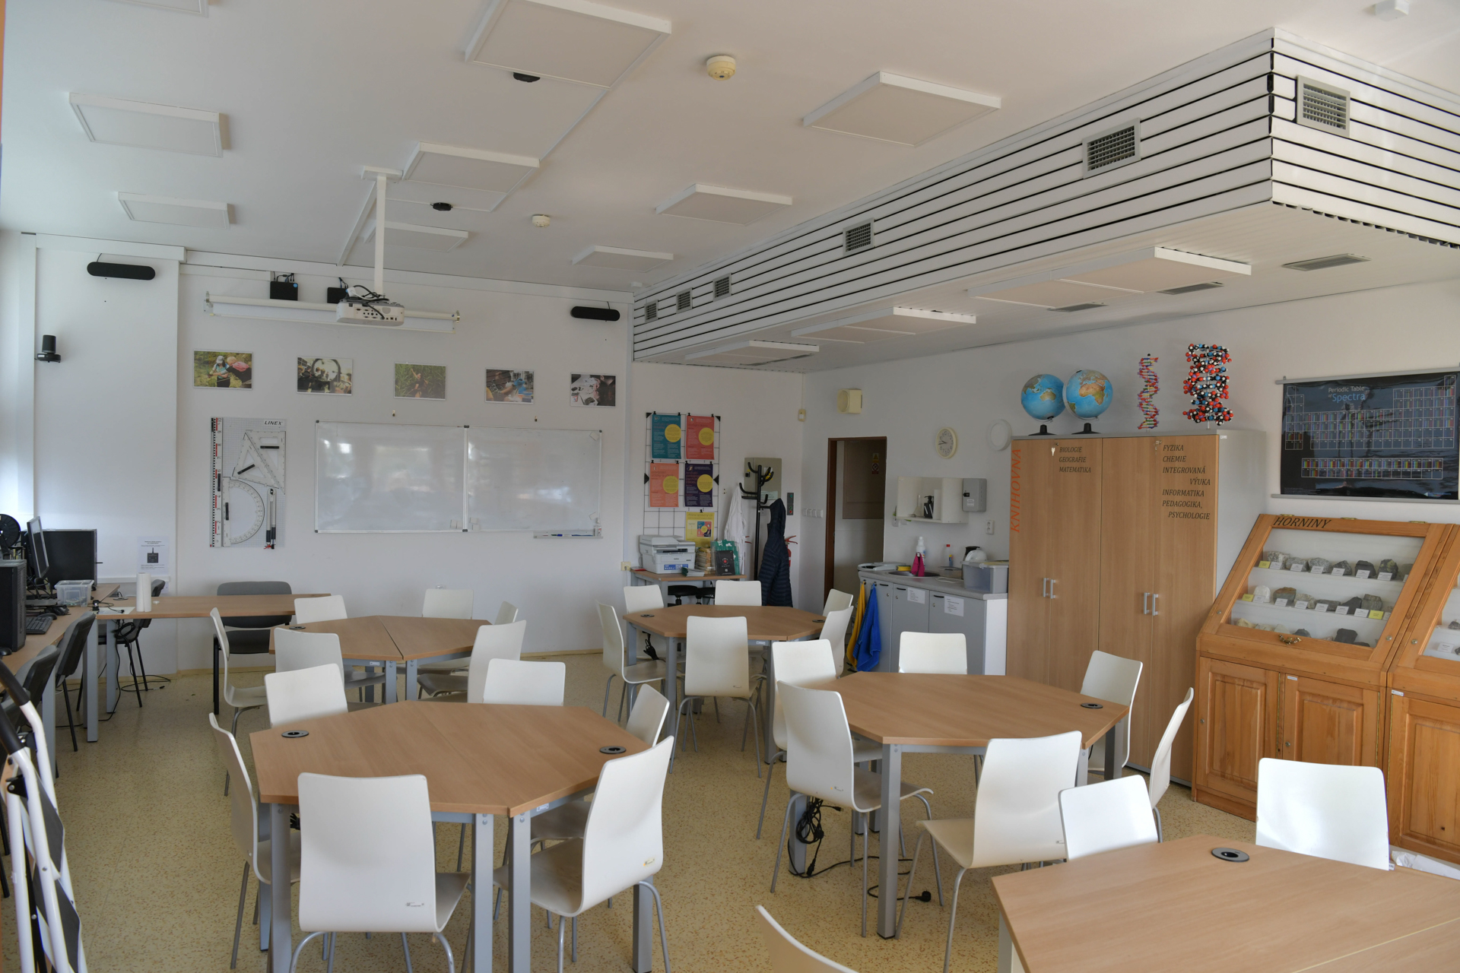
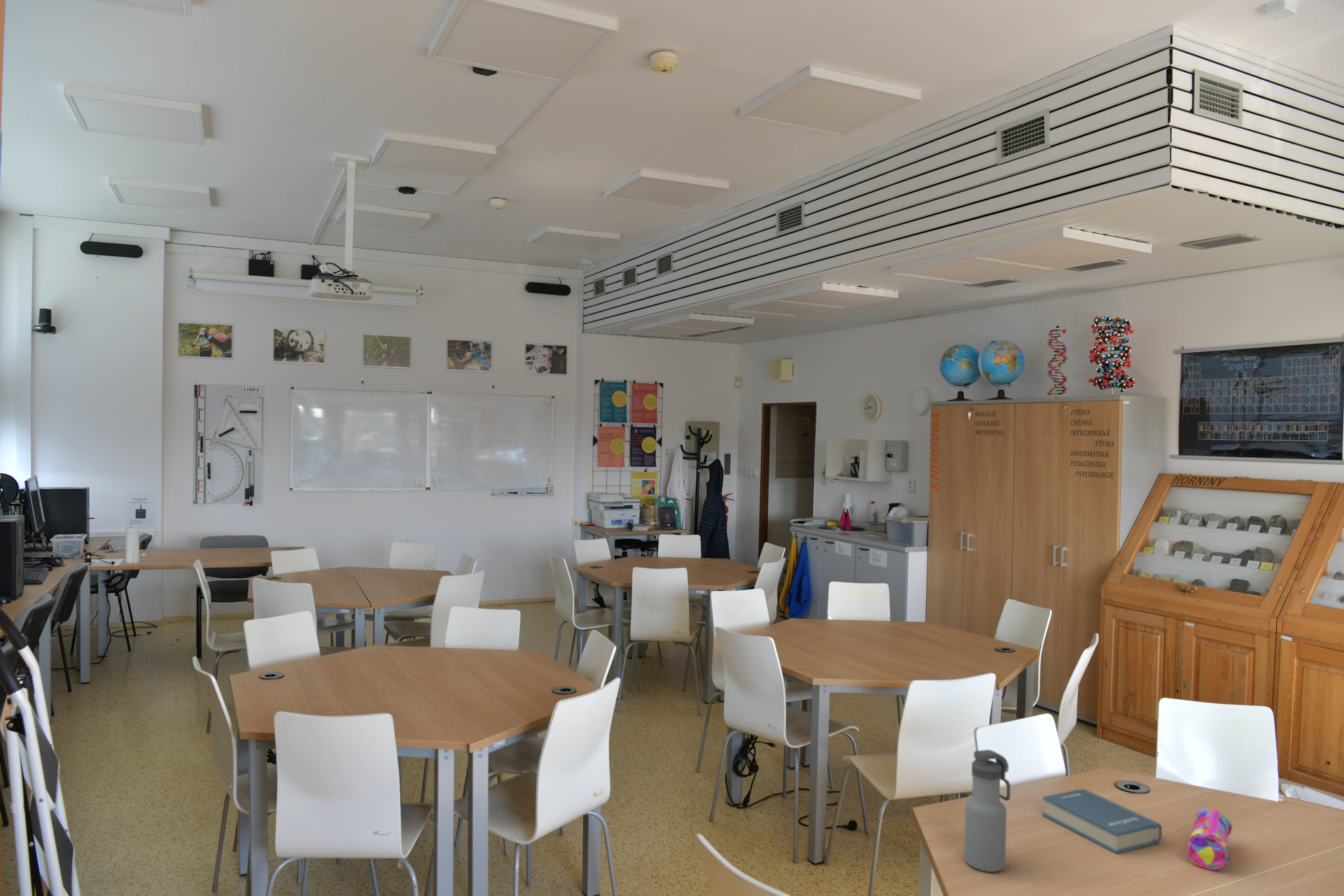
+ hardback book (1100, 818)
+ water bottle (986, 808)
+ pencil case (1210, 837)
